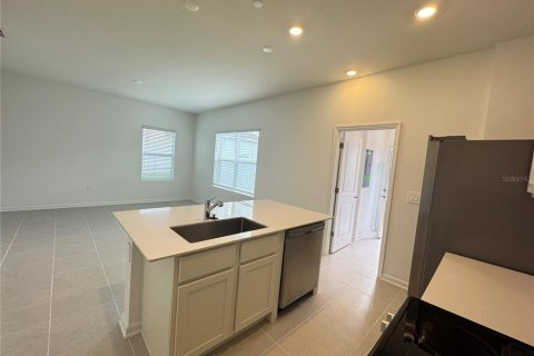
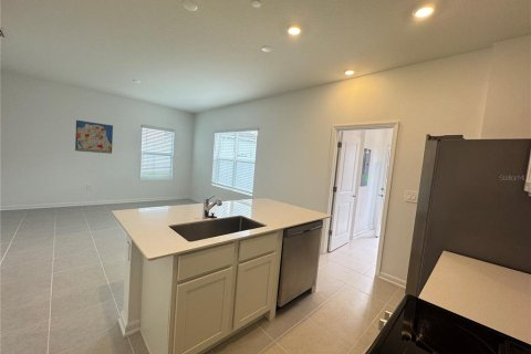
+ wall art (94, 137)
